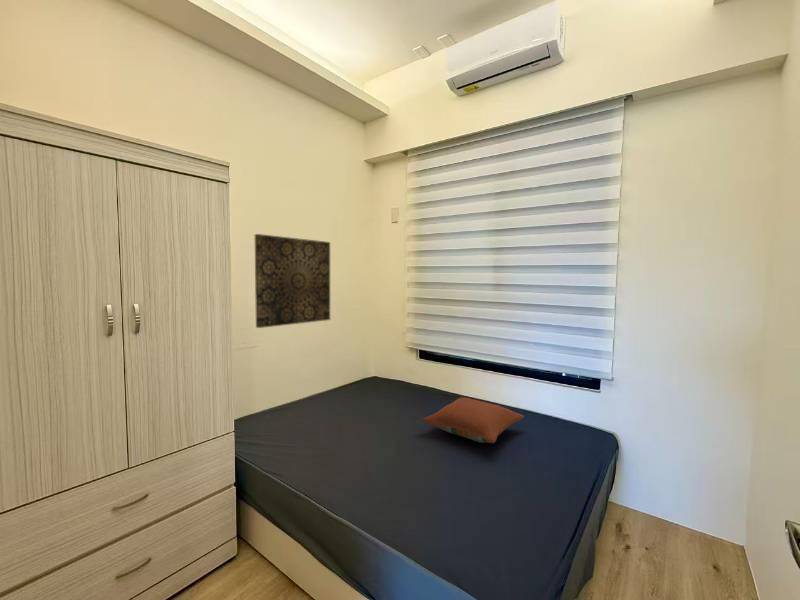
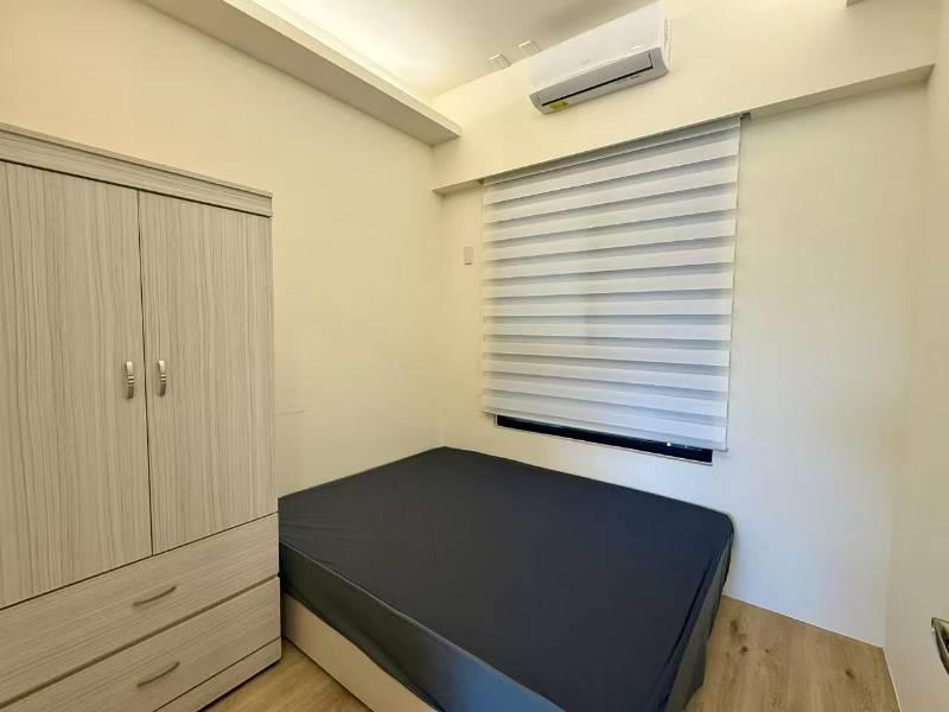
- wall art (296, 281)
- pillow (473, 418)
